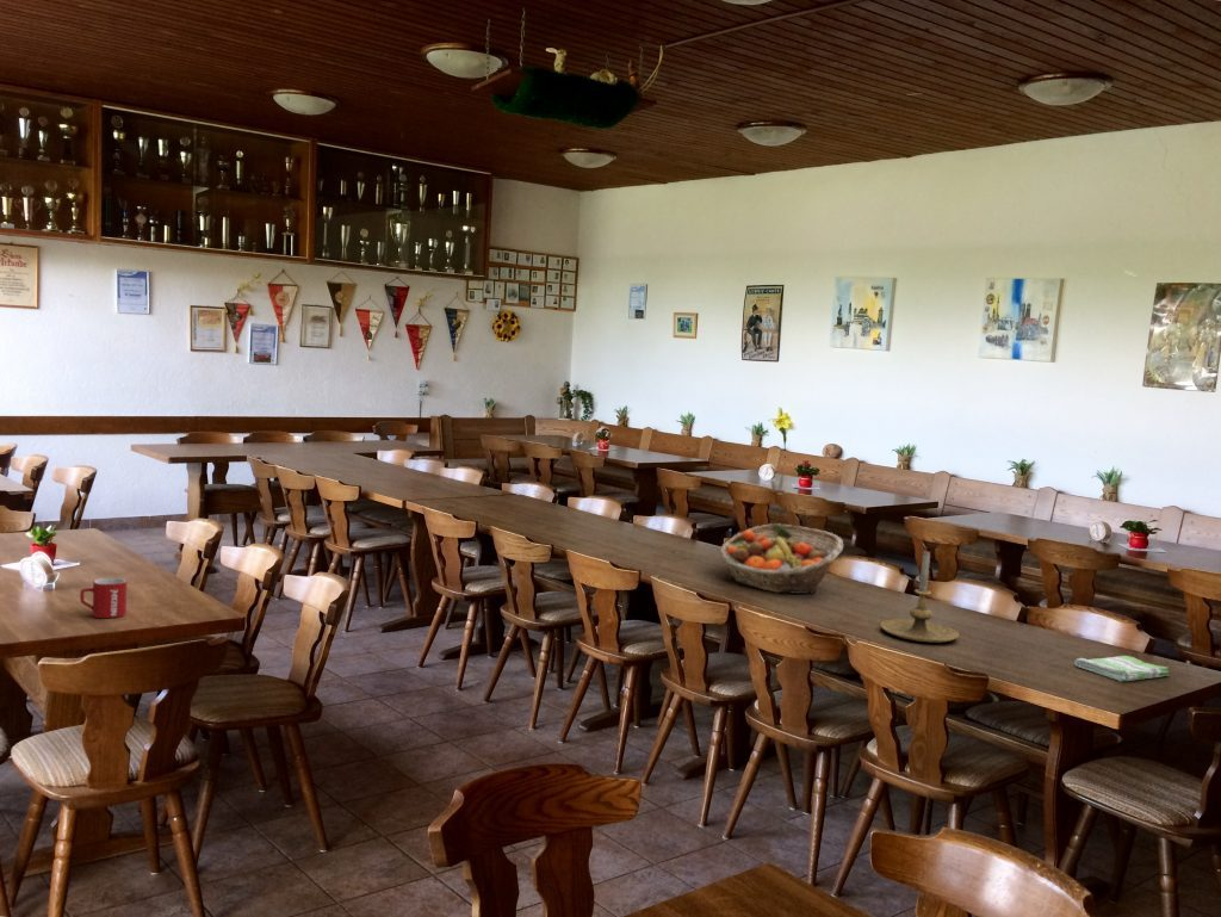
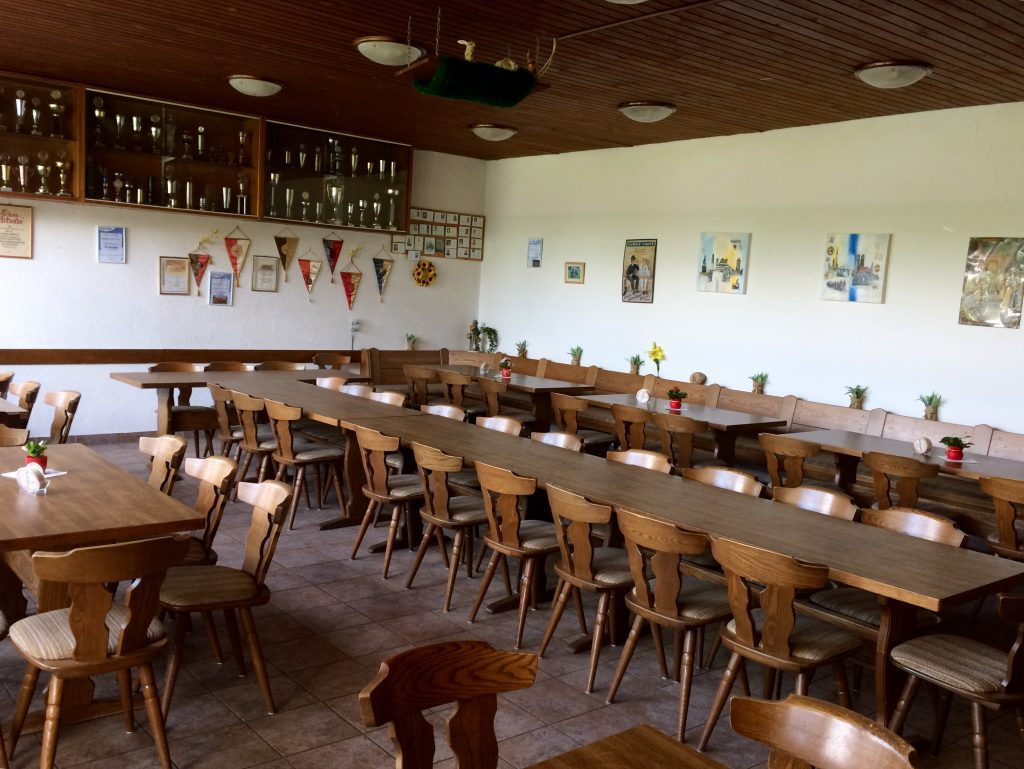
- candle holder (922, 593)
- mug (103, 597)
- fruit basket (780, 557)
- dish towel (1122, 665)
